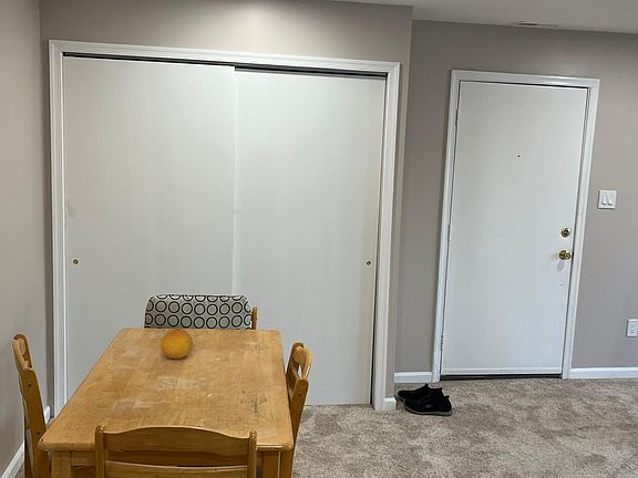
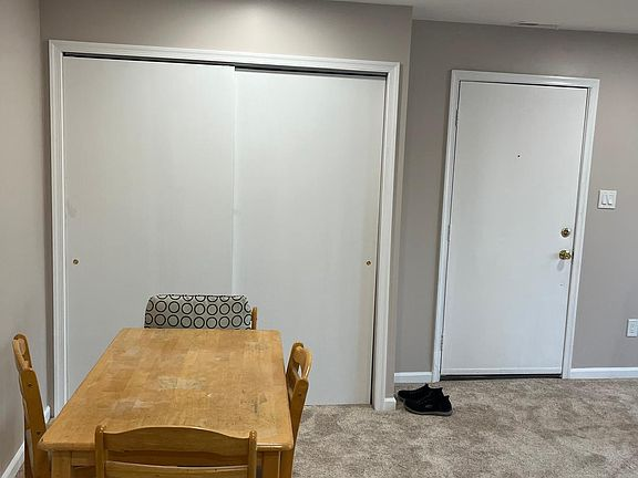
- fruit (176, 342)
